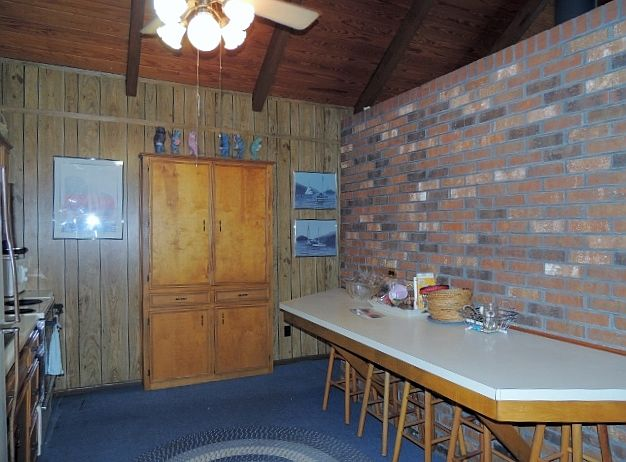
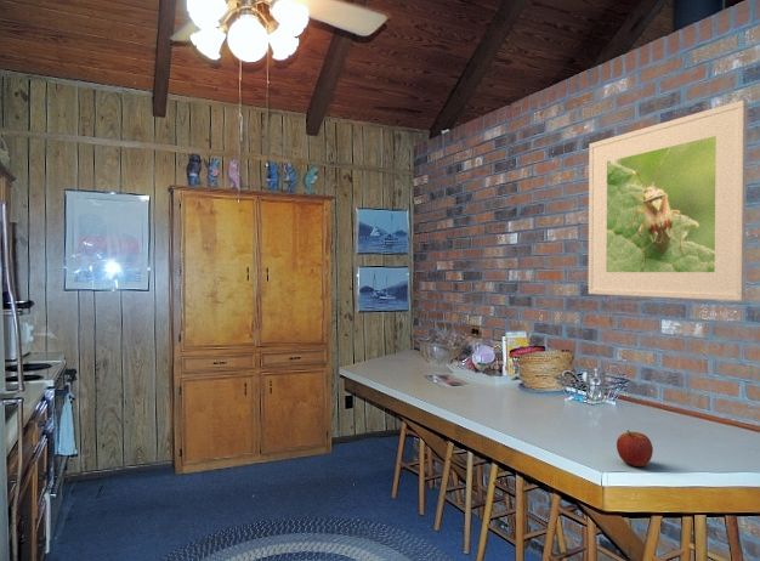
+ apple (634, 447)
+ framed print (656, 210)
